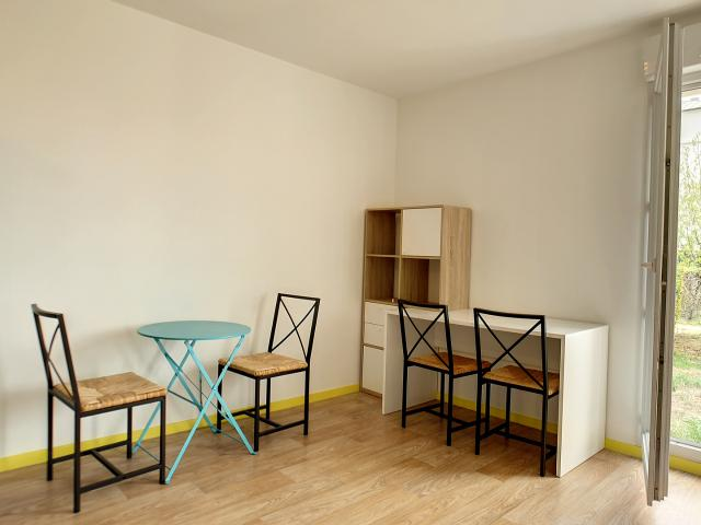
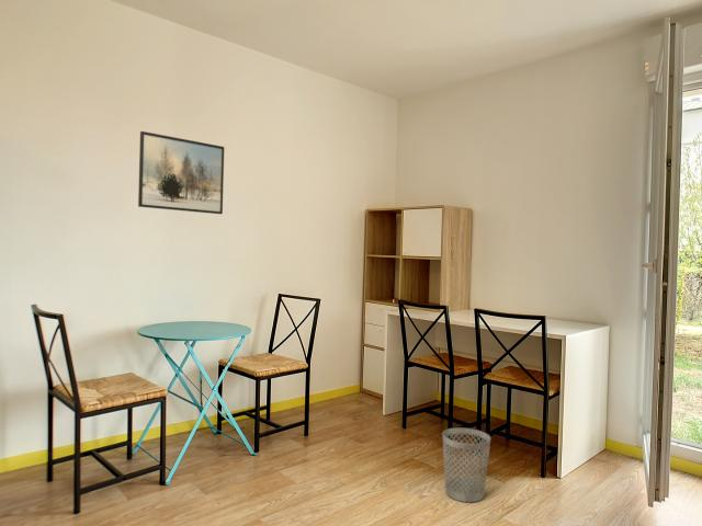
+ wastebasket (465, 464)
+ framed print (183, 174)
